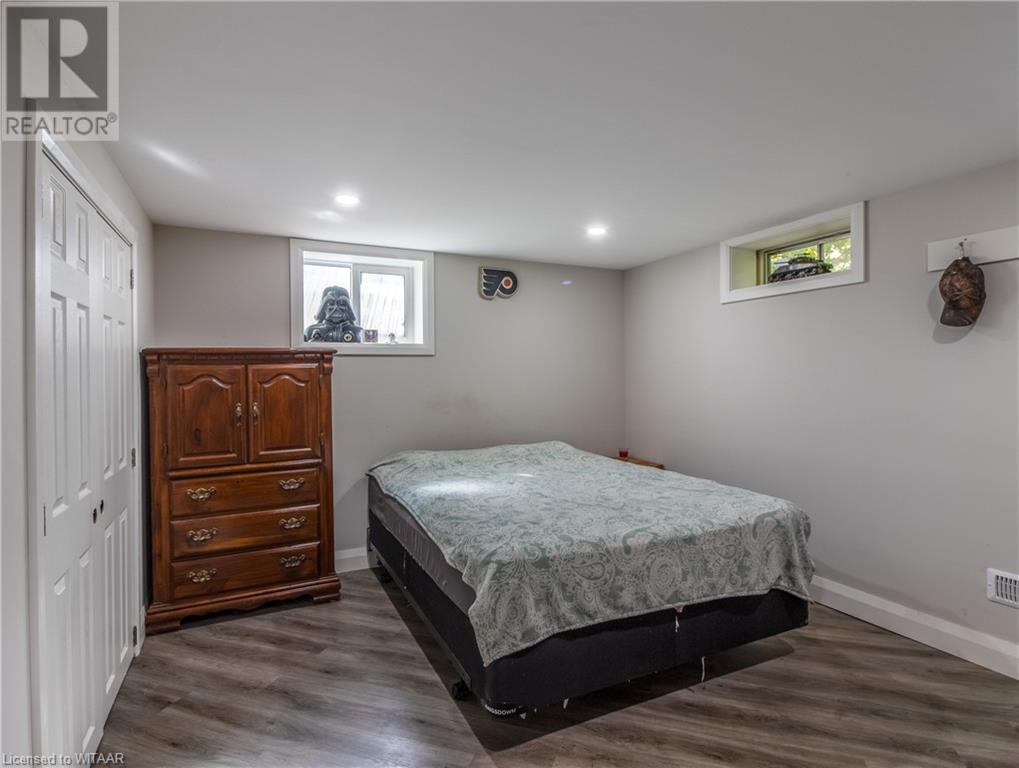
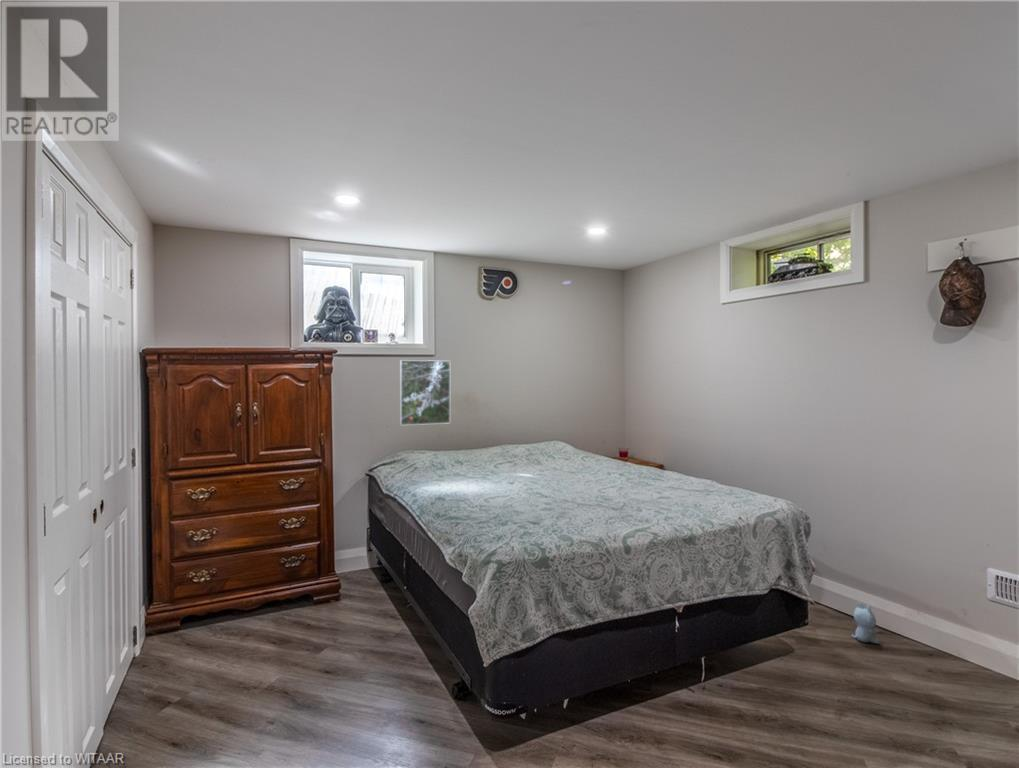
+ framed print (425, 392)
+ plush toy (865, 621)
